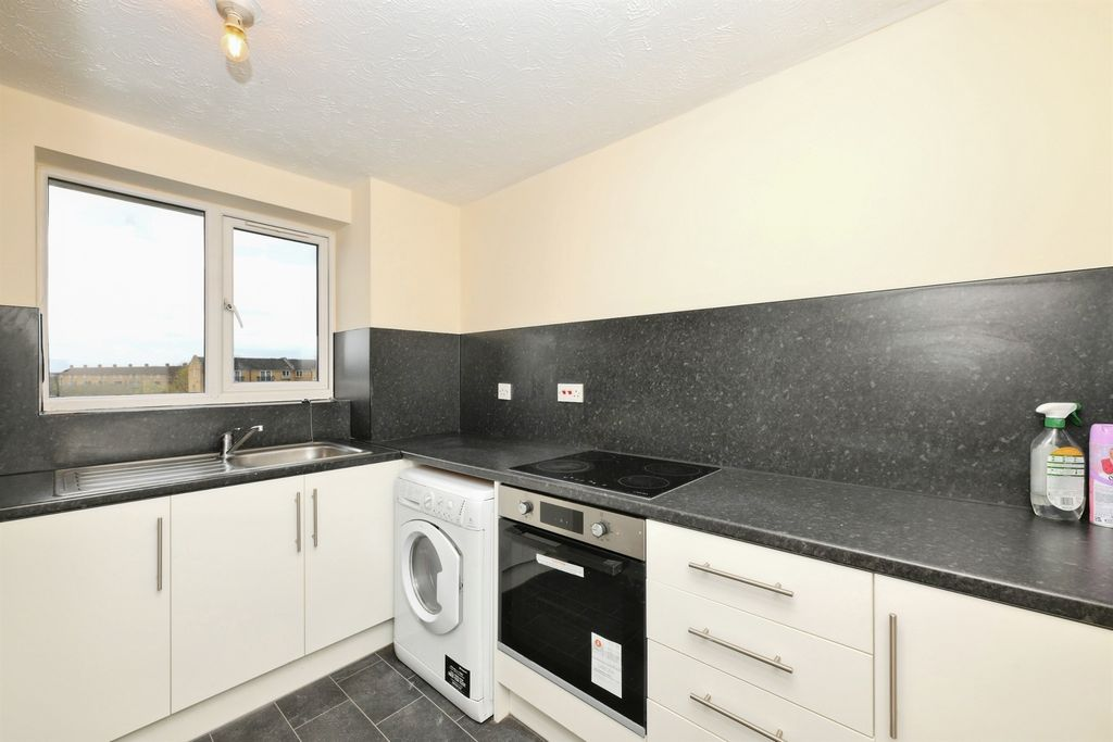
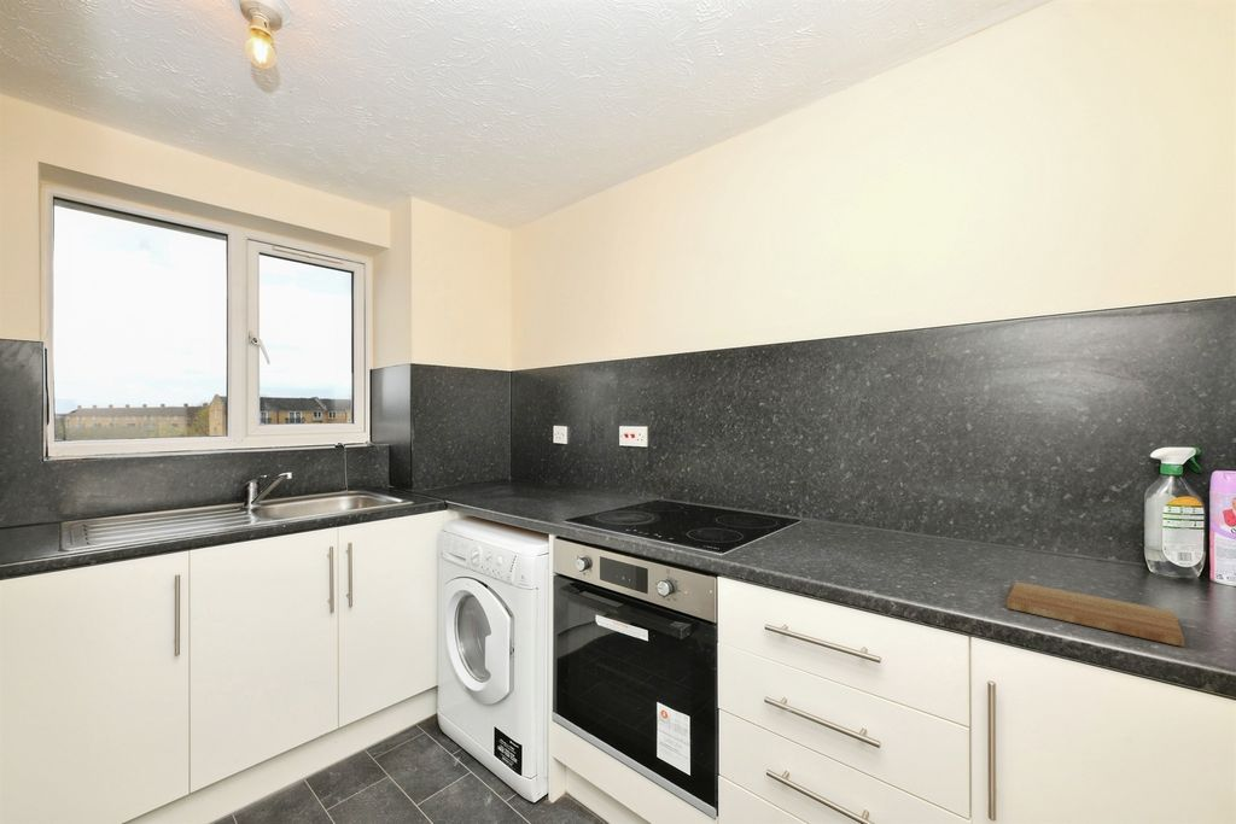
+ cutting board (1088, 609)
